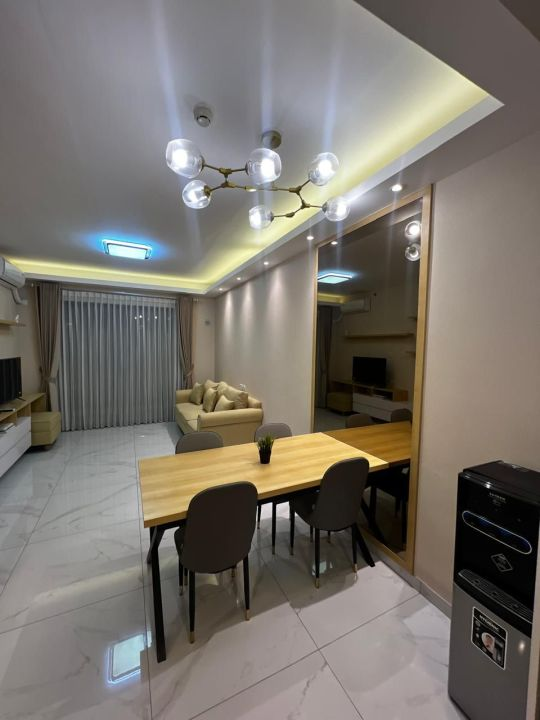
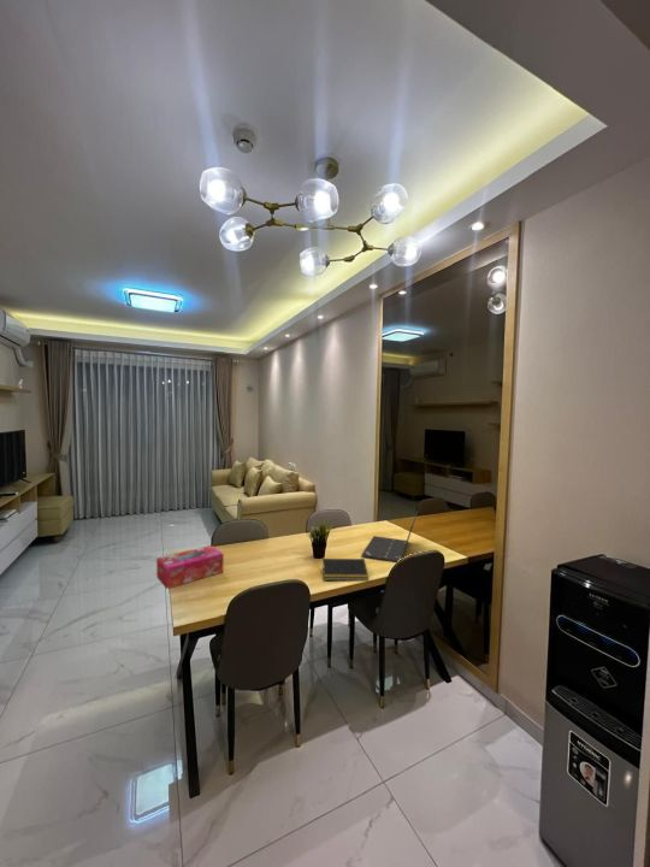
+ laptop (390, 538)
+ tissue box (190, 565)
+ notepad (344, 568)
